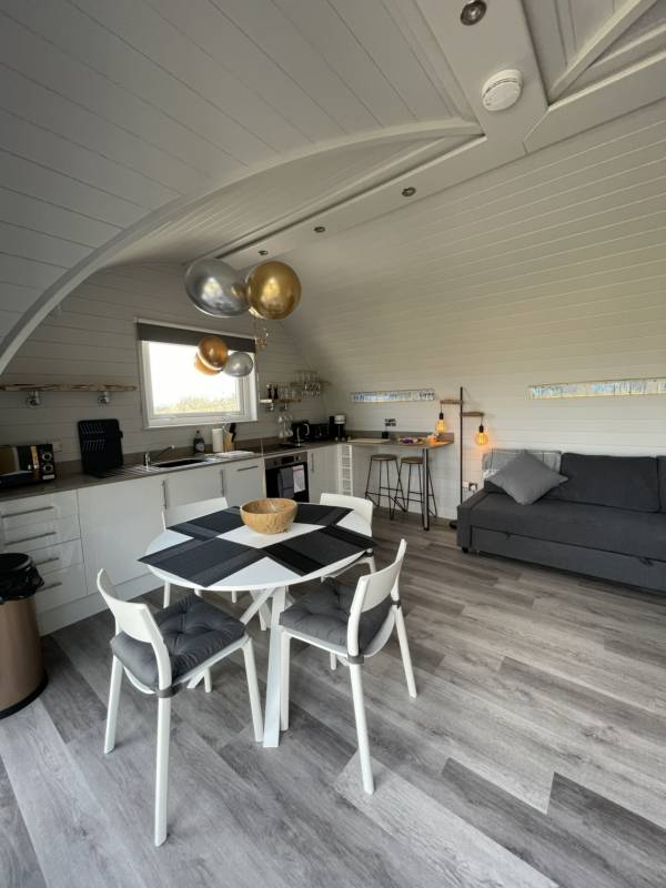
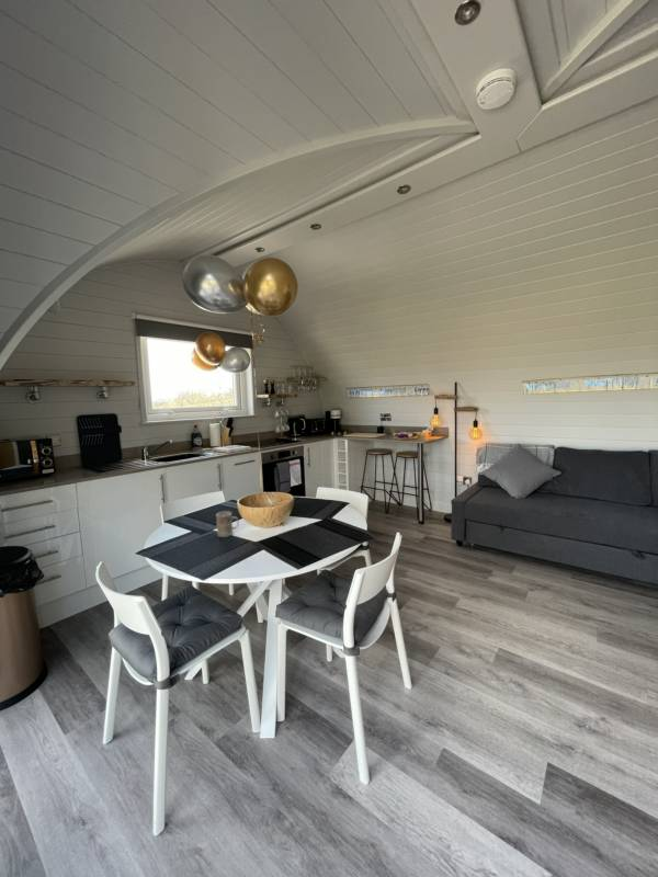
+ mug (226, 523)
